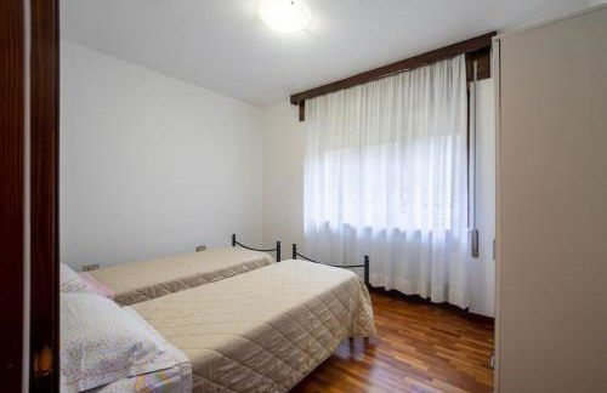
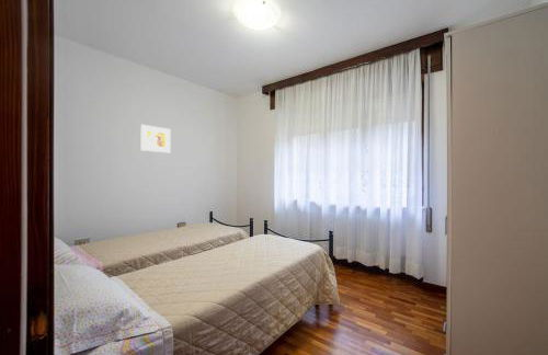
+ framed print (156, 139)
